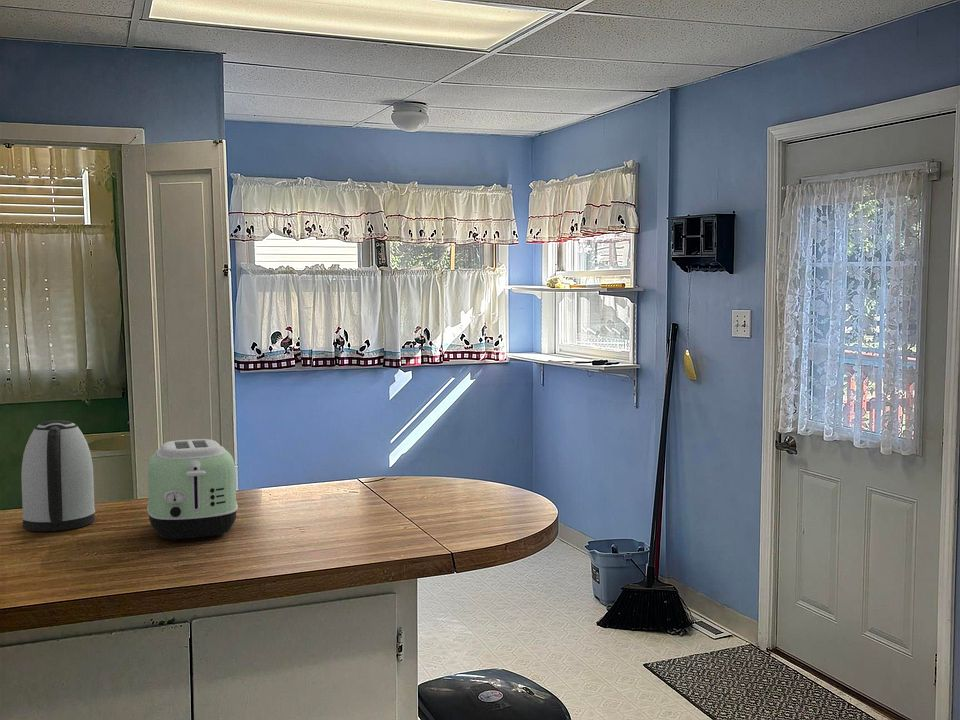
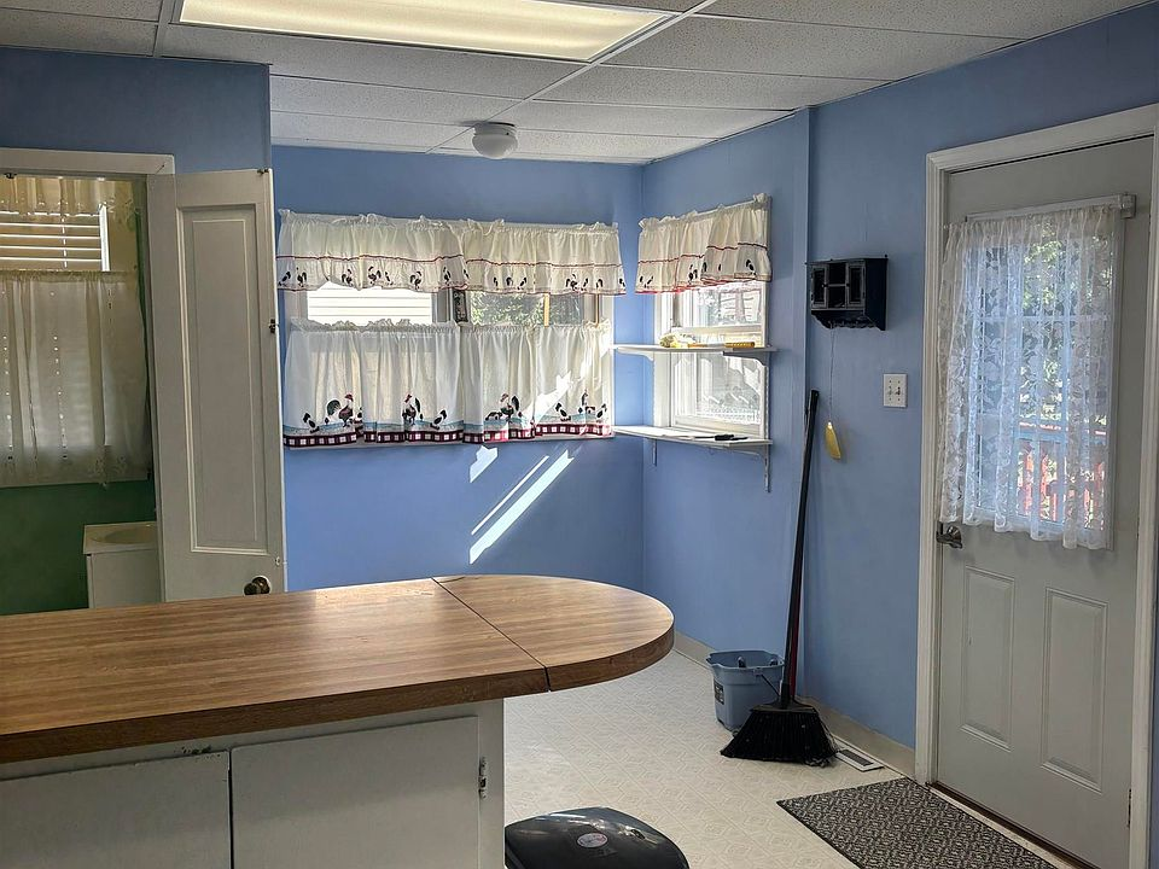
- kettle (56, 474)
- toaster (192, 487)
